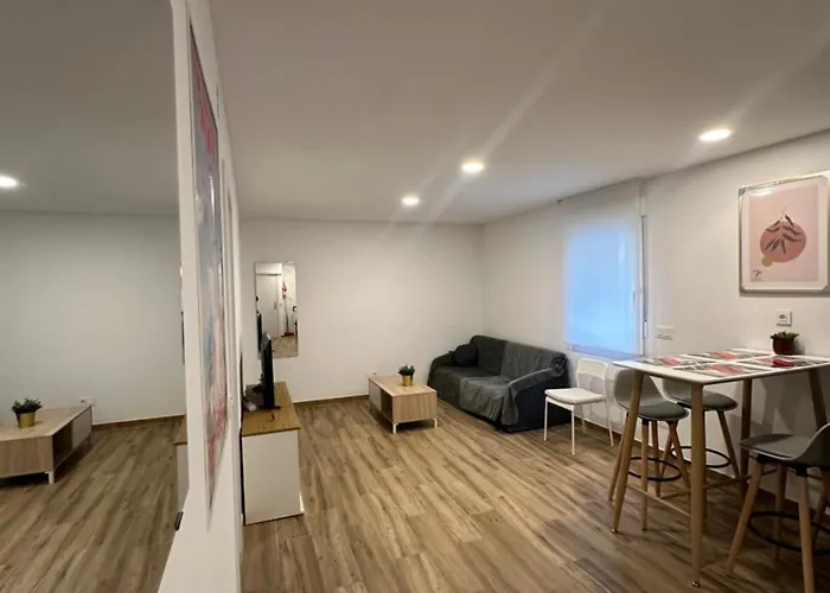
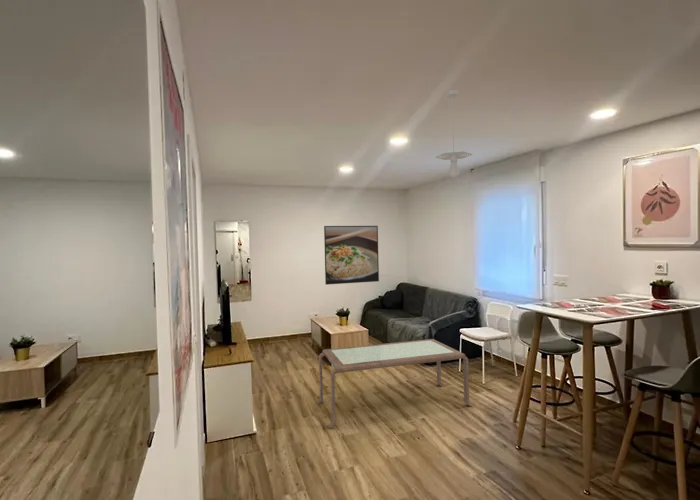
+ pendant light (453, 135)
+ coffee table (391, 366)
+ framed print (352, 254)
